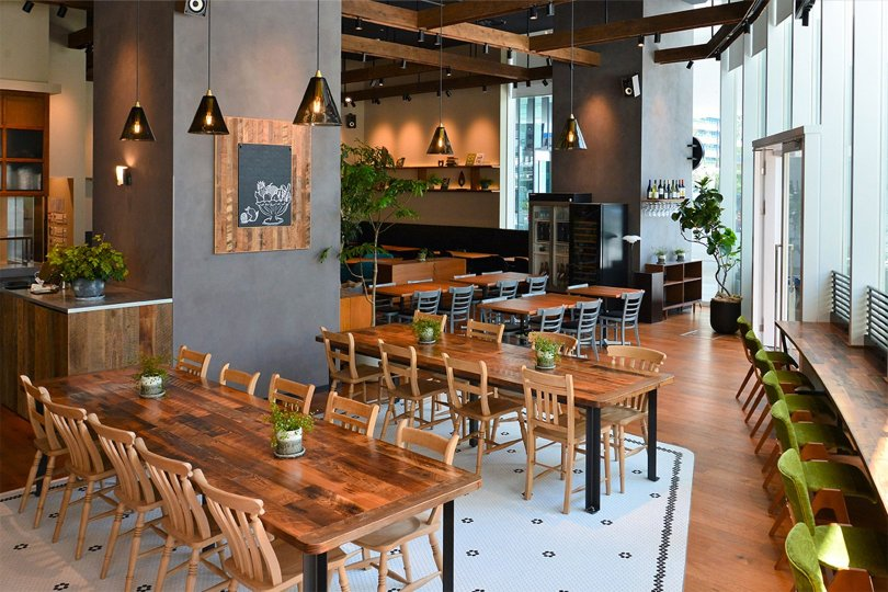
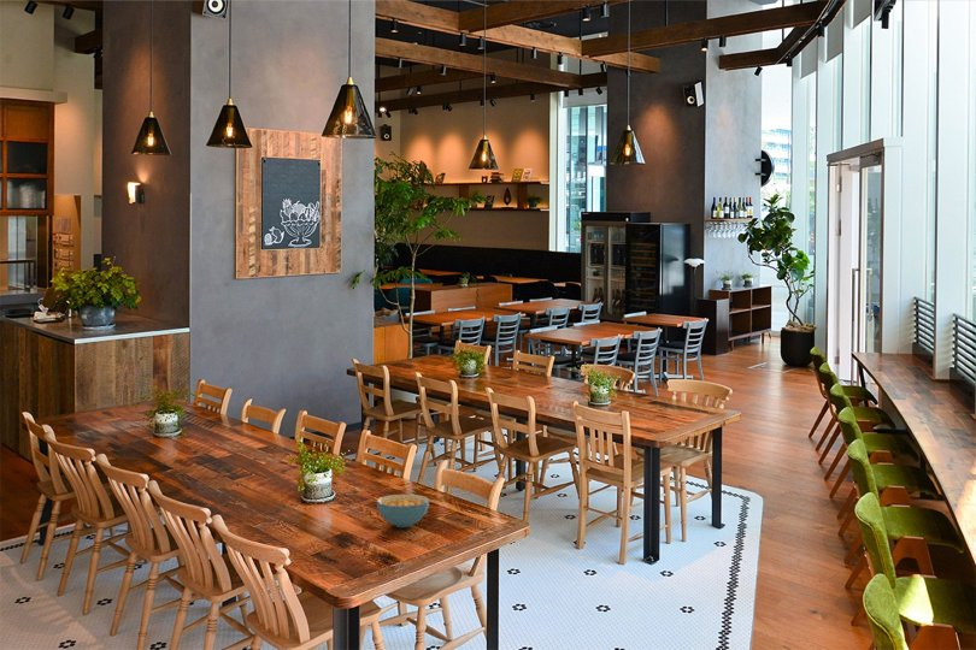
+ cereal bowl (402, 513)
